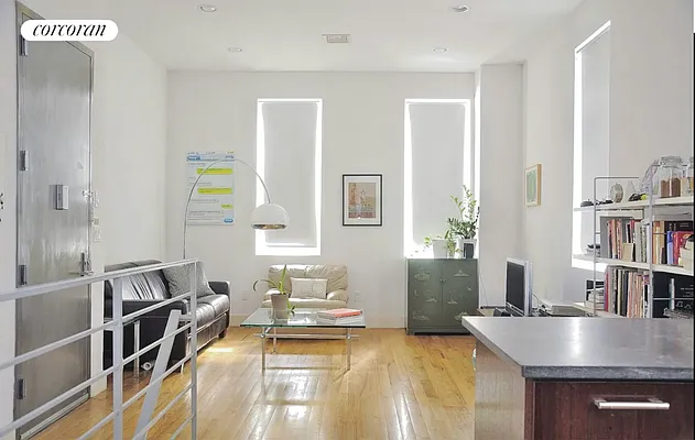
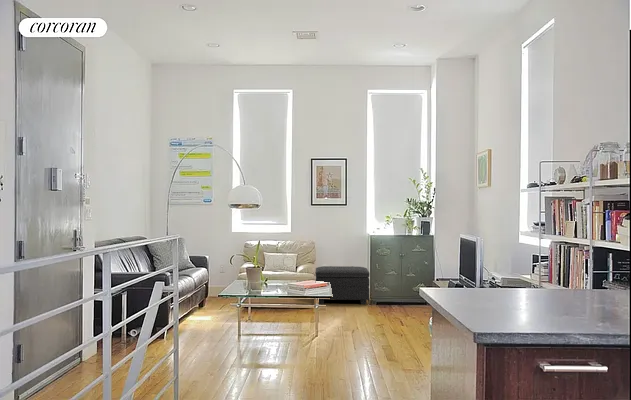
+ footstool (341, 284)
